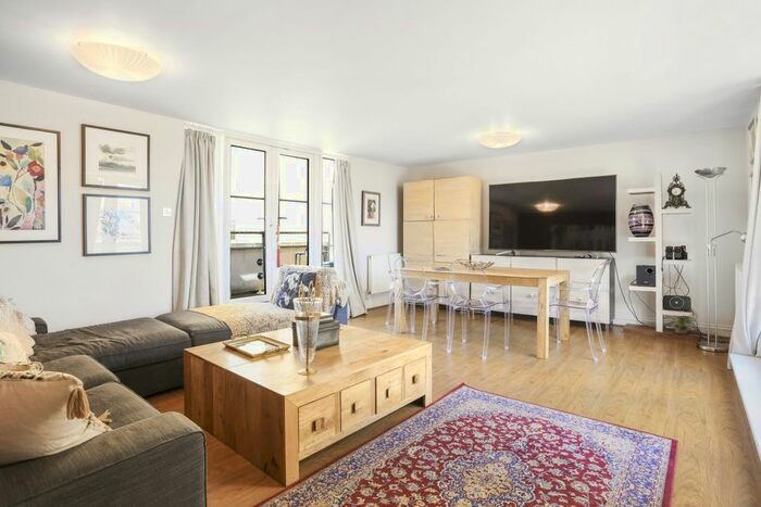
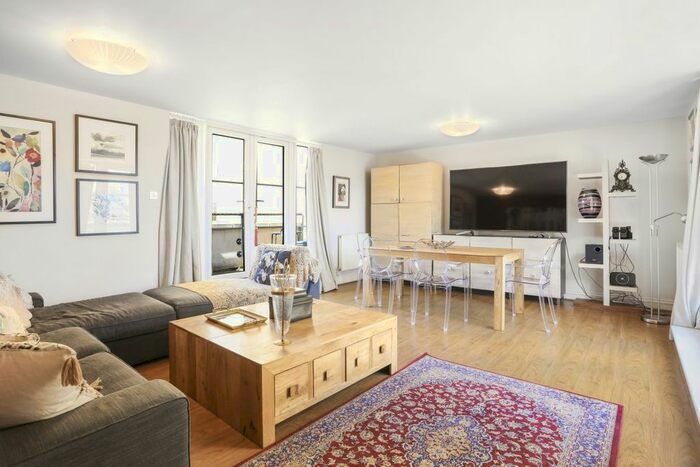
- potted plant (684, 317)
